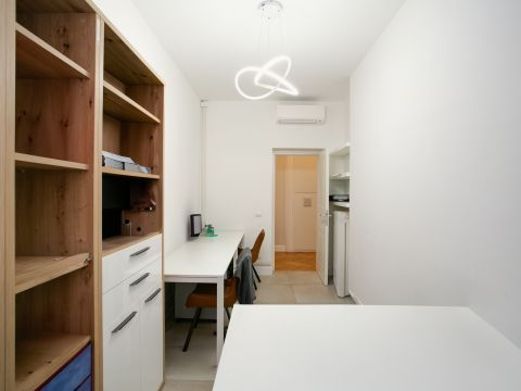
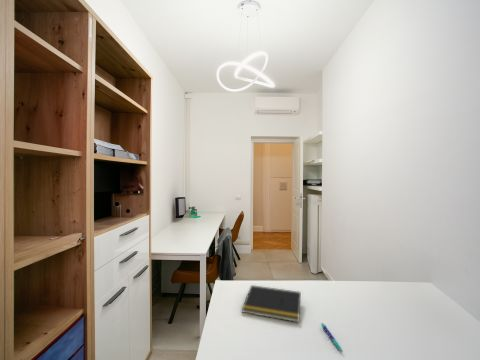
+ pen (331, 336)
+ notepad (272, 301)
